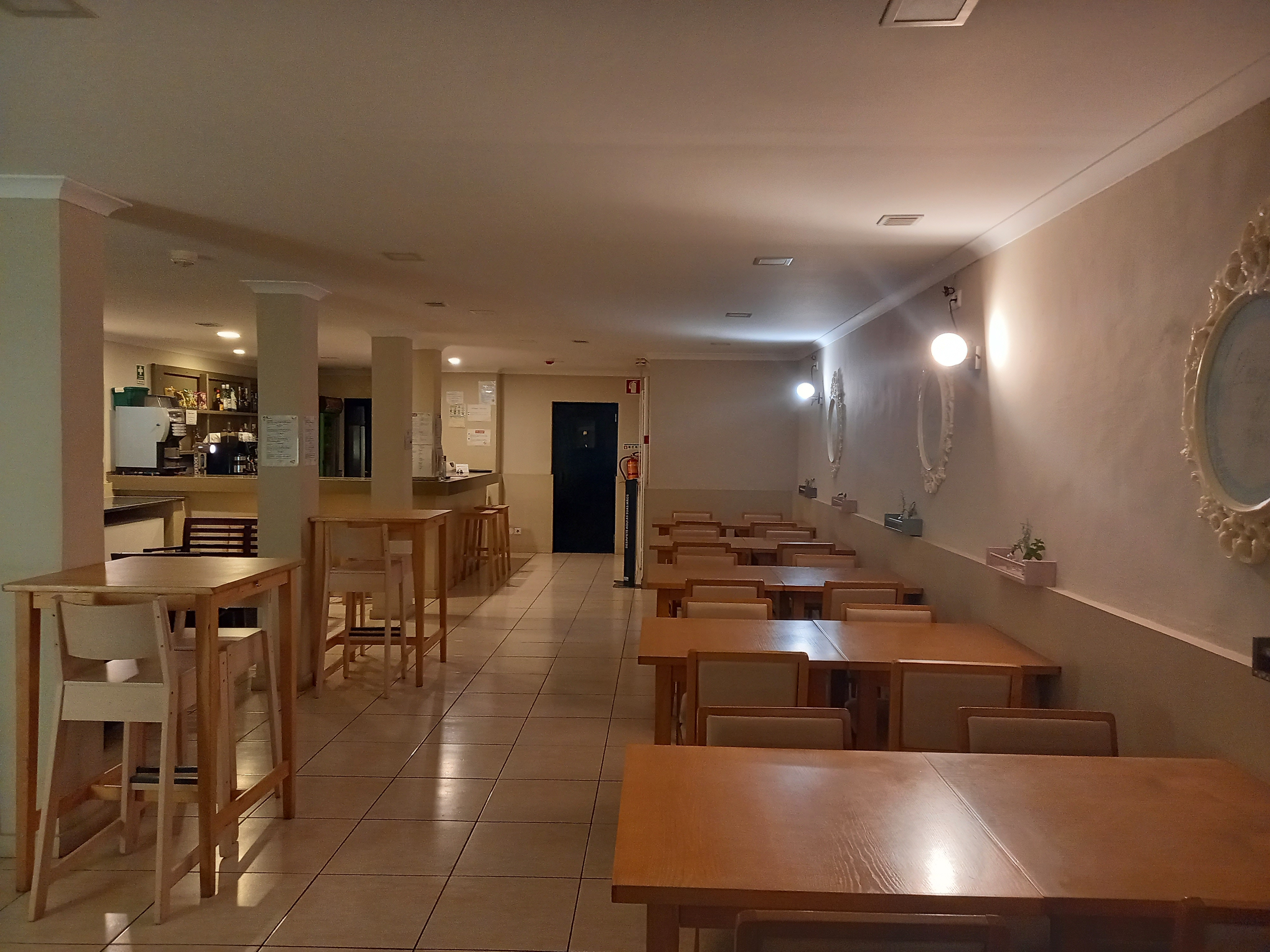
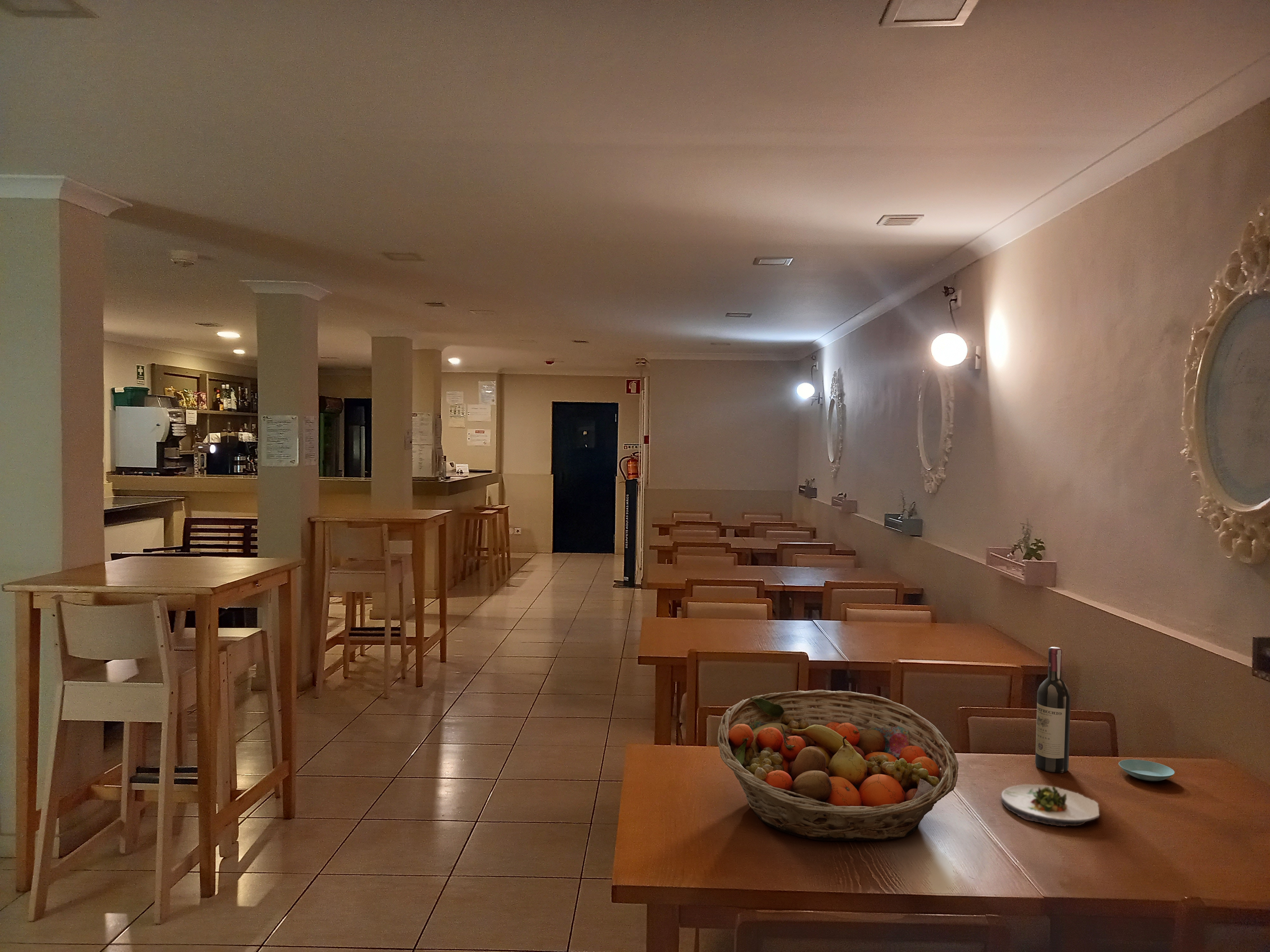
+ fruit basket (833, 762)
+ salad plate (1049, 798)
+ wine bottle (1053, 708)
+ saucer (1146, 772)
